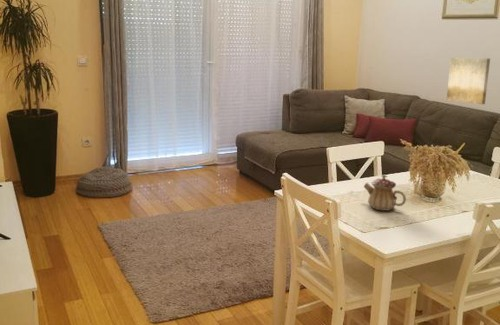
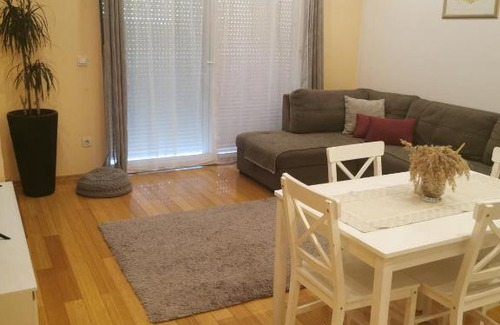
- teapot (384, 191)
- wall art (467, 80)
